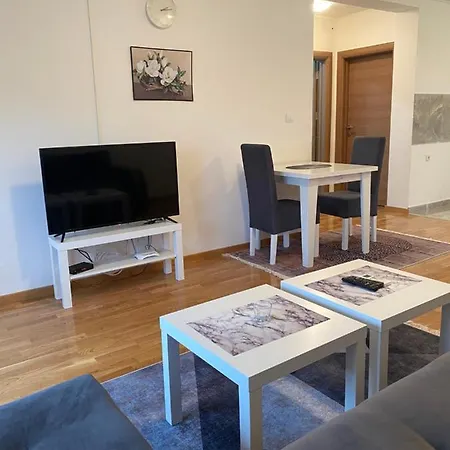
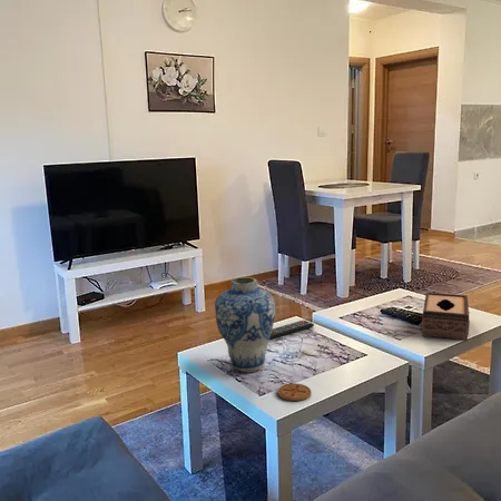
+ remote control (287, 330)
+ coaster (294, 392)
+ tissue box (445, 315)
+ vase (245, 324)
